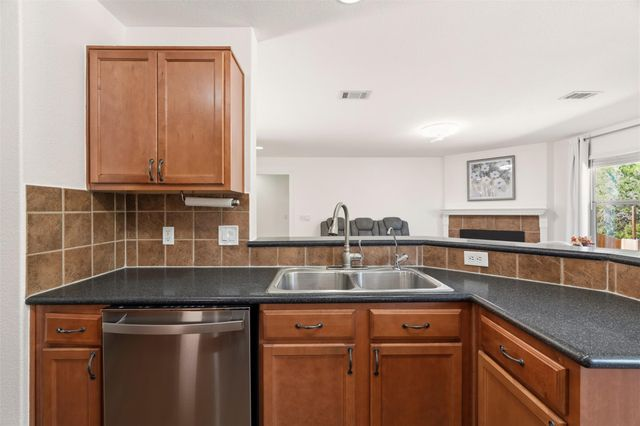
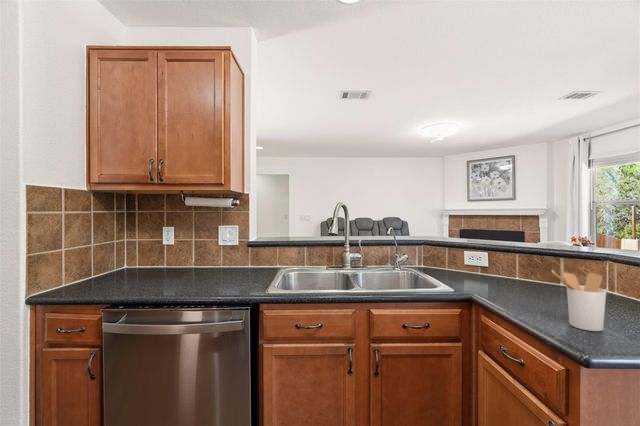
+ utensil holder (576, 297)
